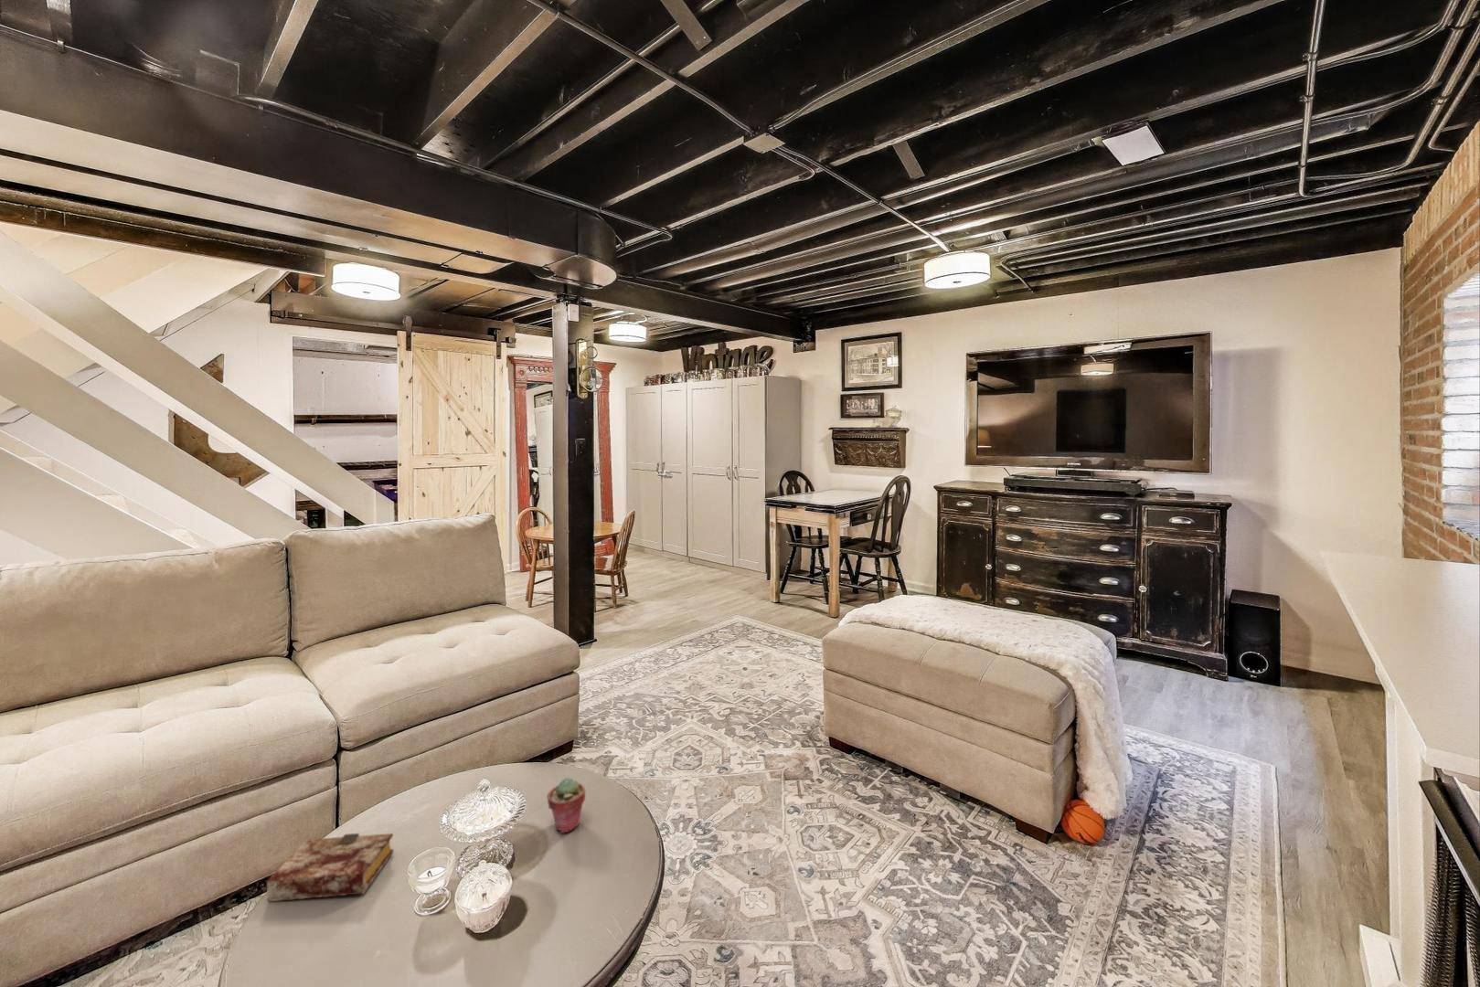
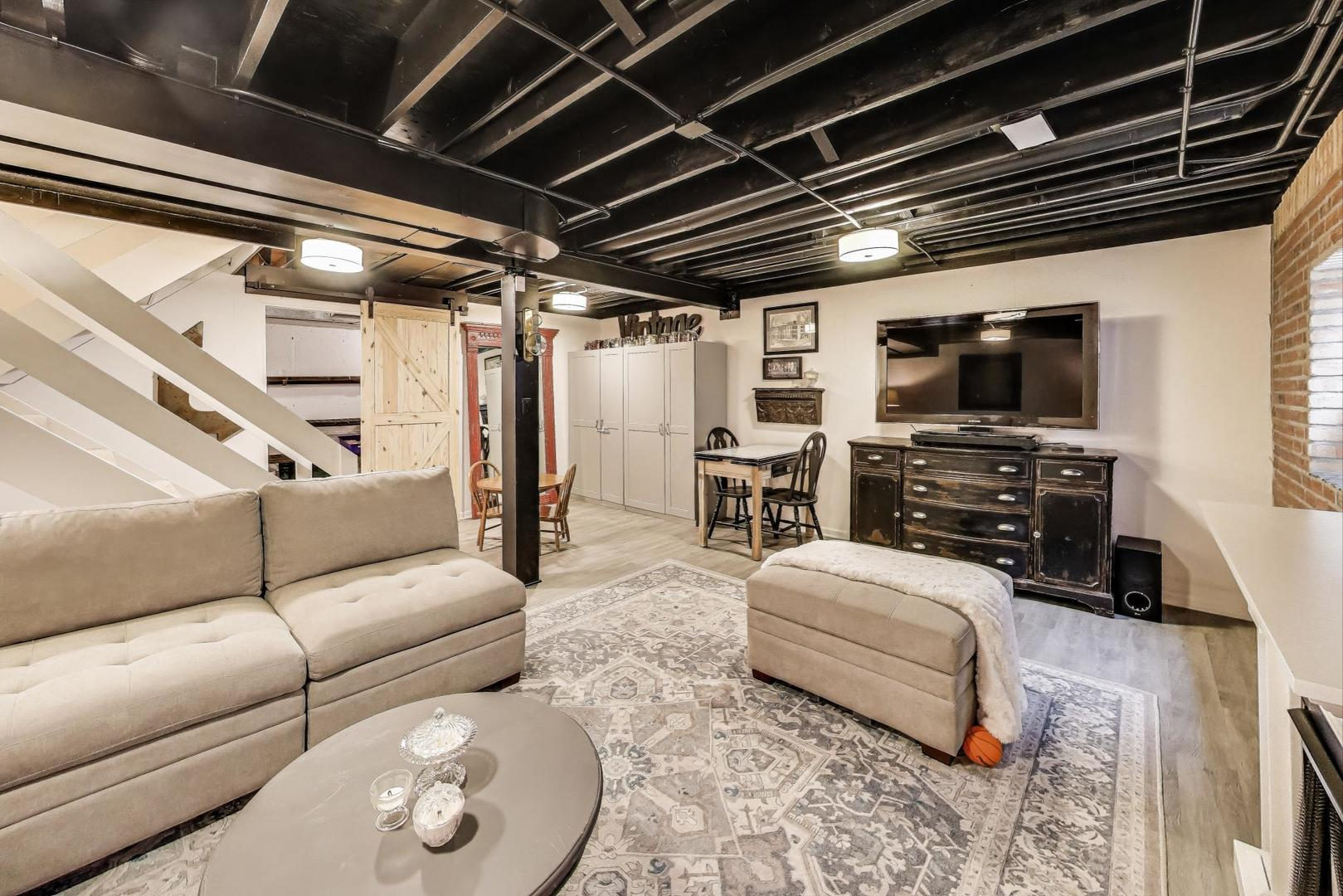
- book (335, 864)
- potted succulent (566, 802)
